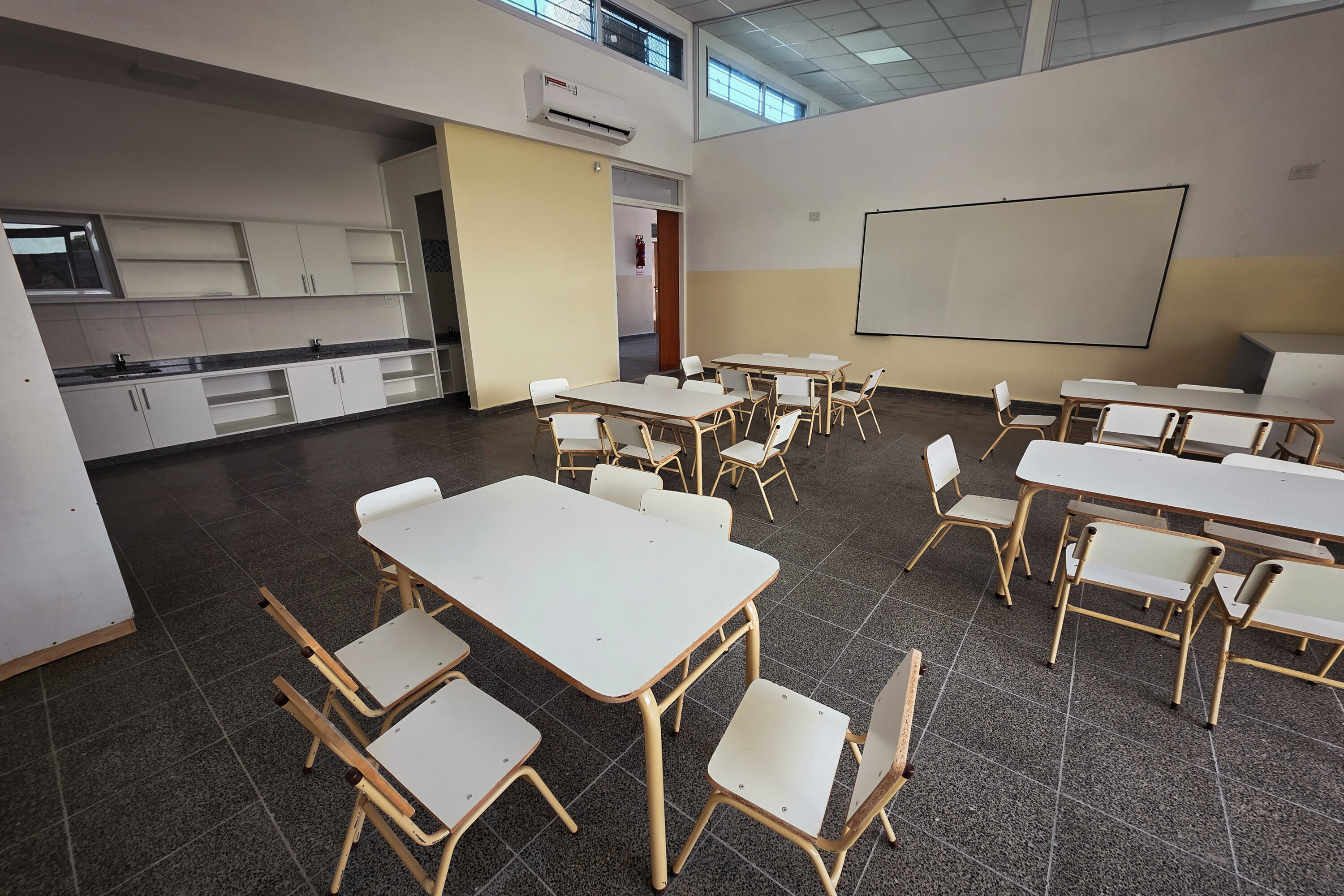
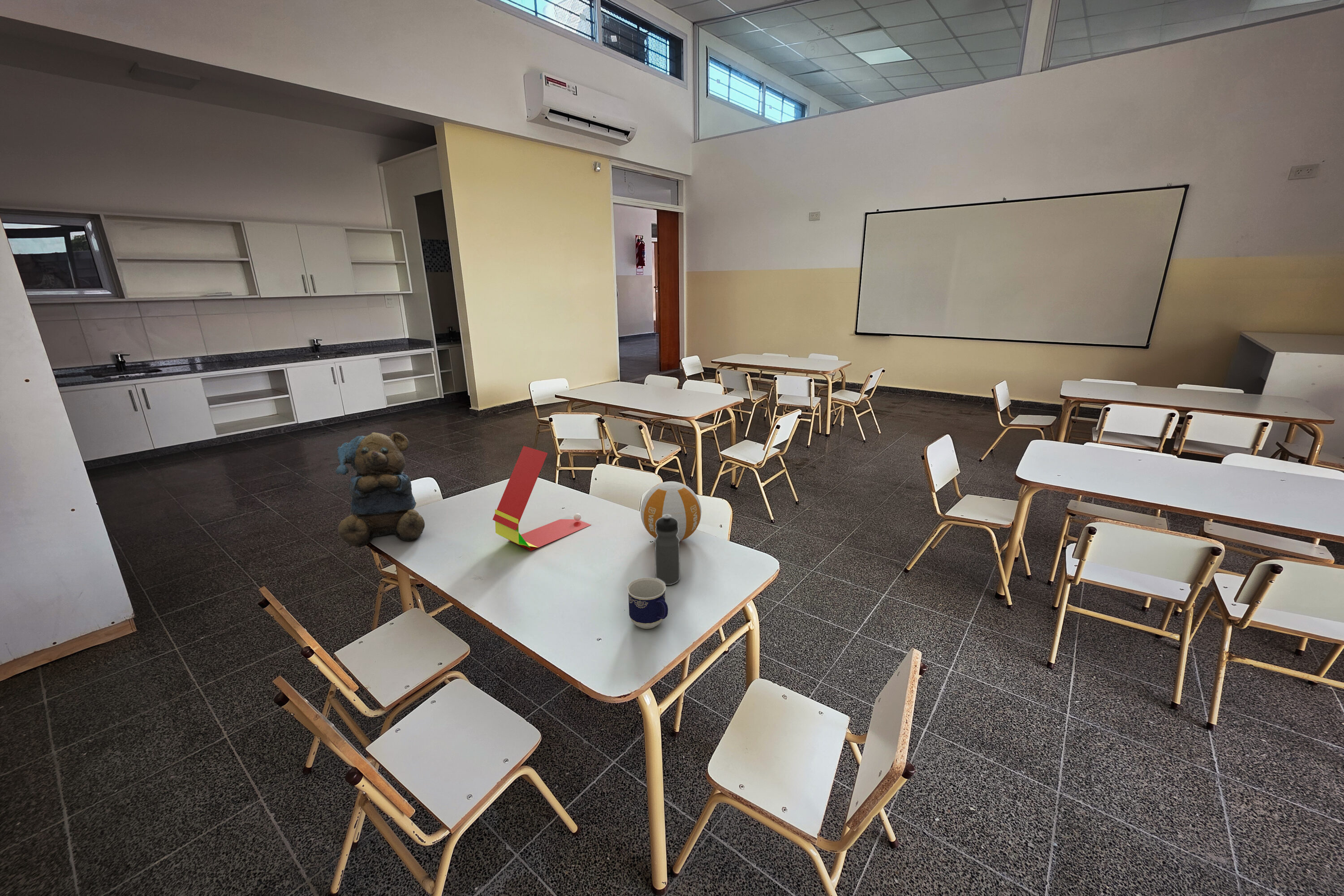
+ cup (650, 607)
+ board game (533, 489)
+ volleyball (671, 512)
+ water bottle (667, 548)
+ teddy bear (382, 487)
